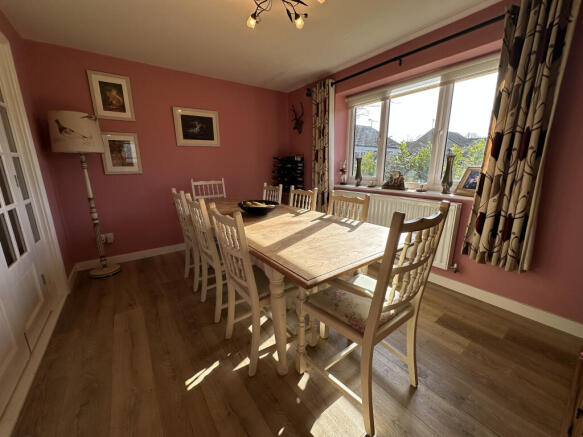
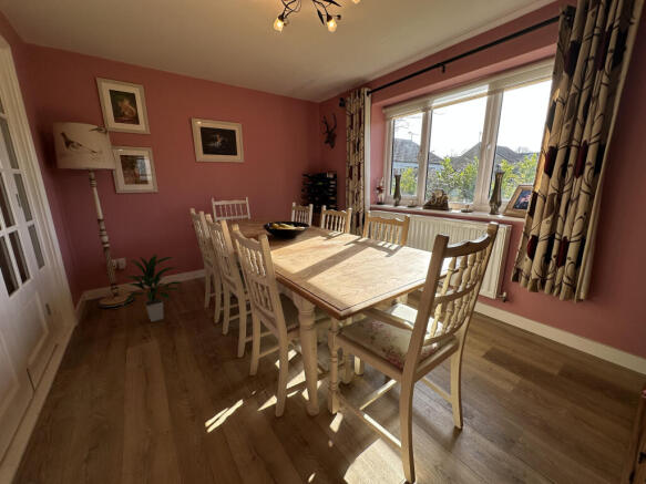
+ indoor plant (152, 286)
